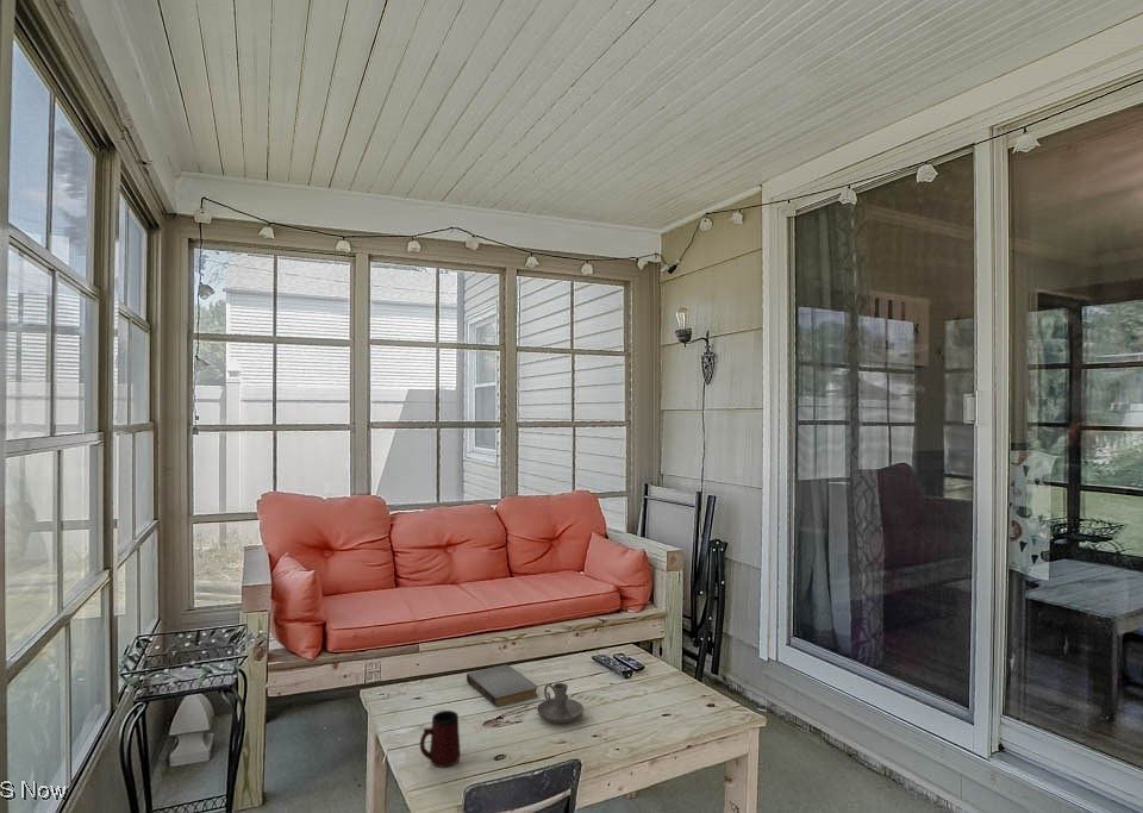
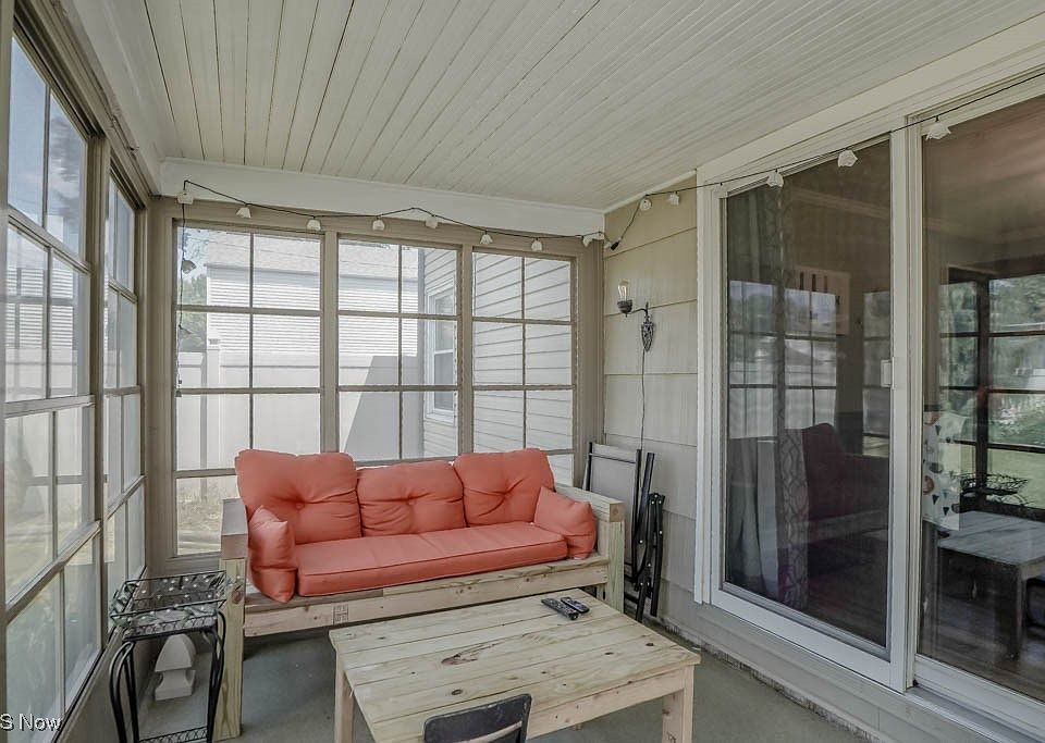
- candle holder (557, 699)
- mug (439, 738)
- book (501, 684)
